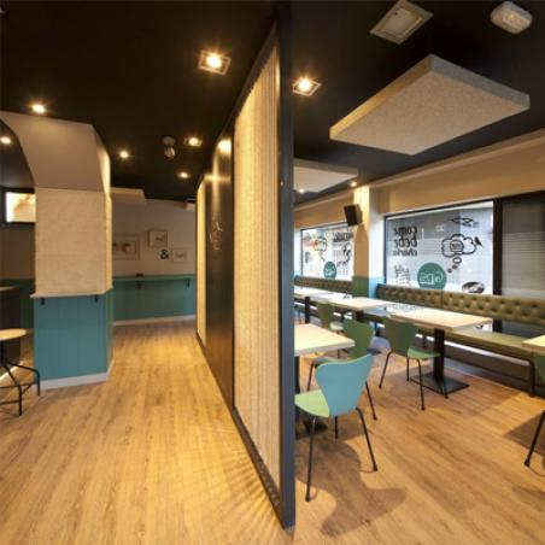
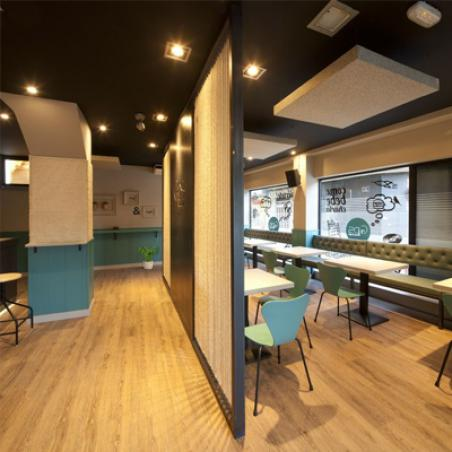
+ potted plant (149, 257)
